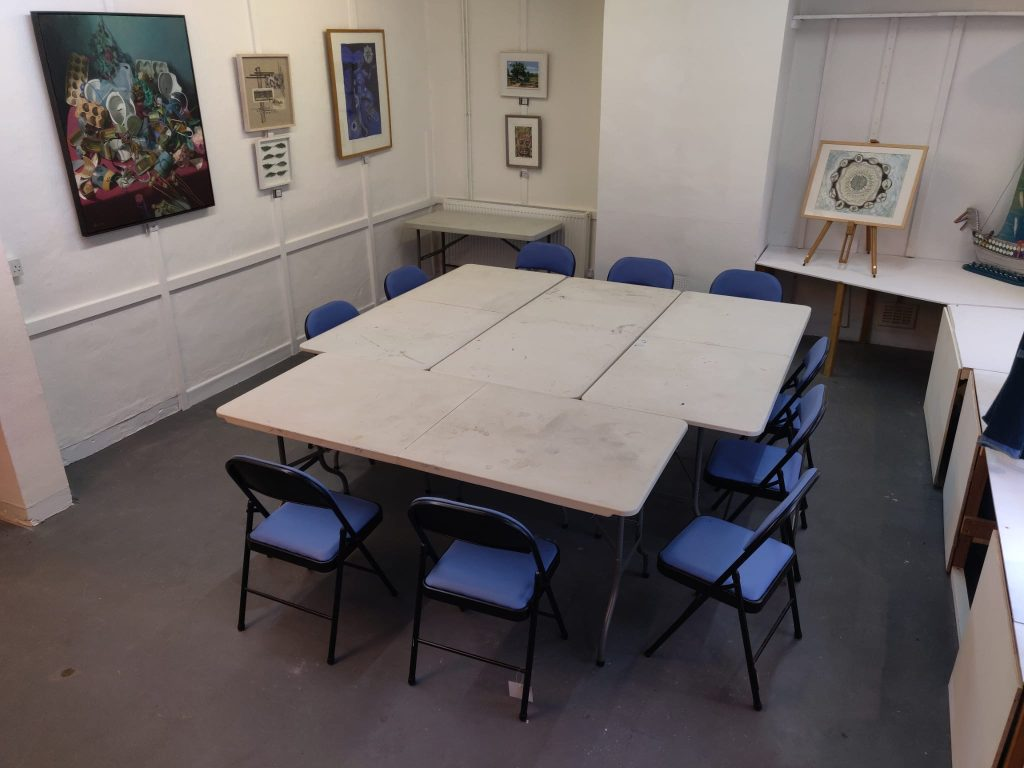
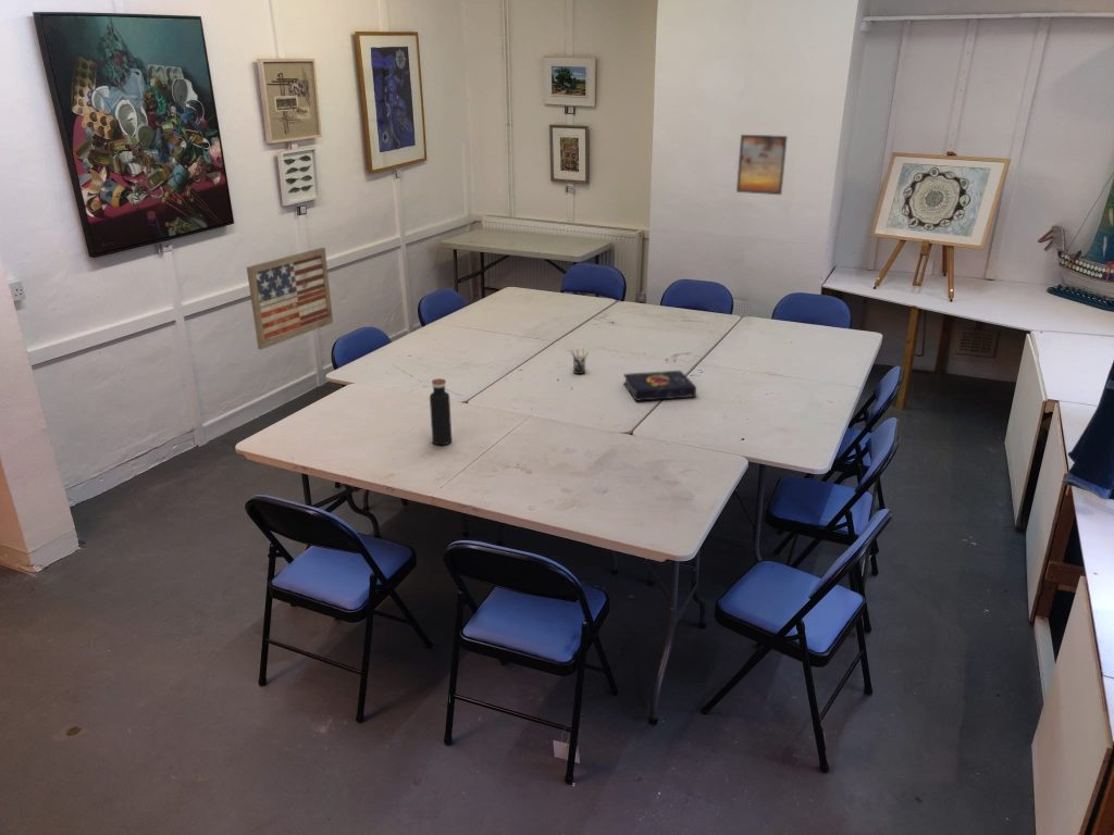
+ wall art (293, 297)
+ pen holder (580, 360)
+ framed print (760, 164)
+ water bottle (440, 411)
+ book (658, 385)
